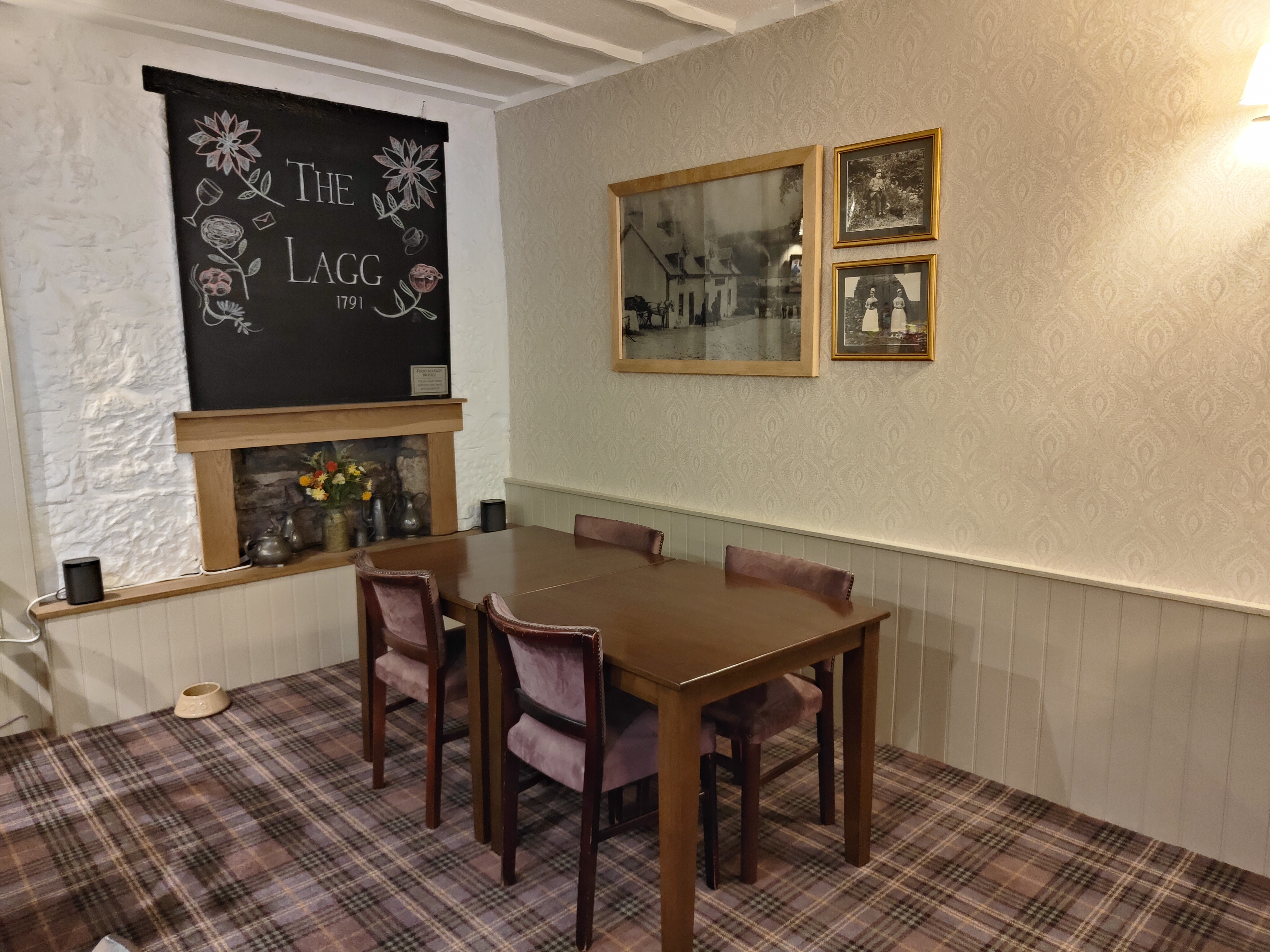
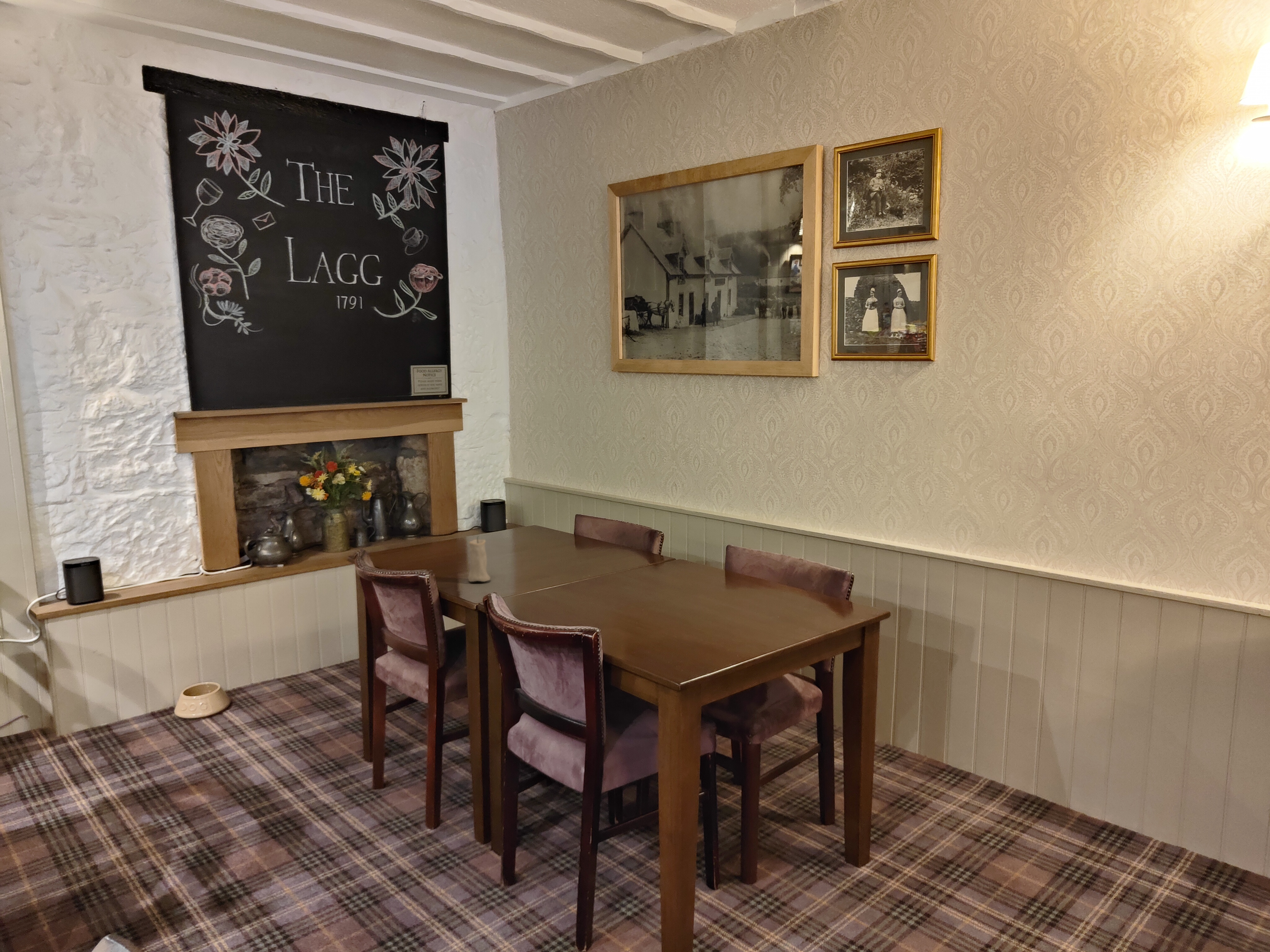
+ candle (478, 558)
